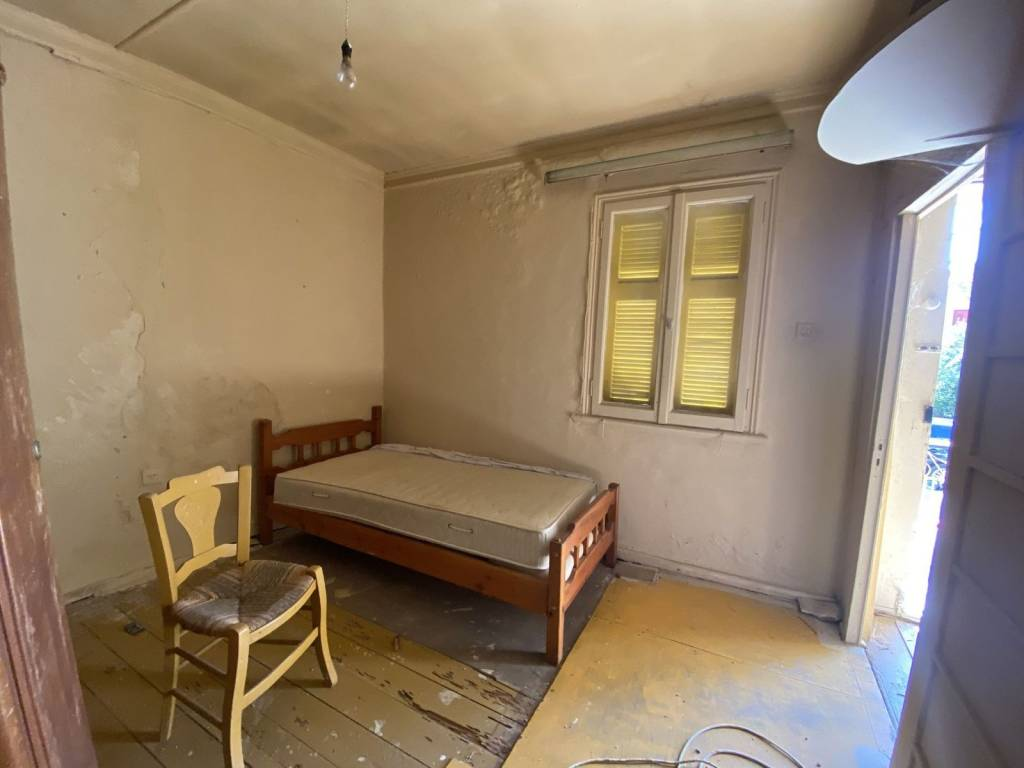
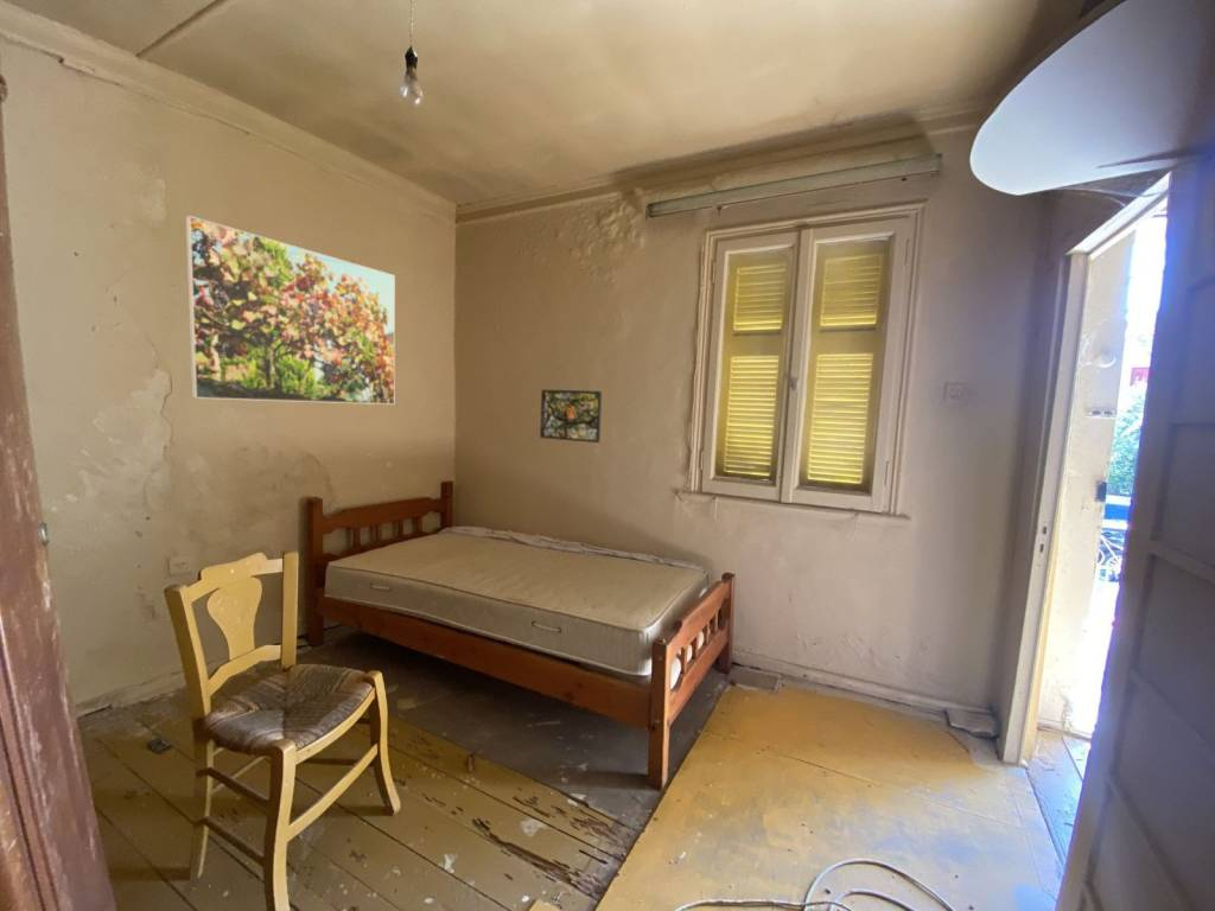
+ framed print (570, 415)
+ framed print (308, 327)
